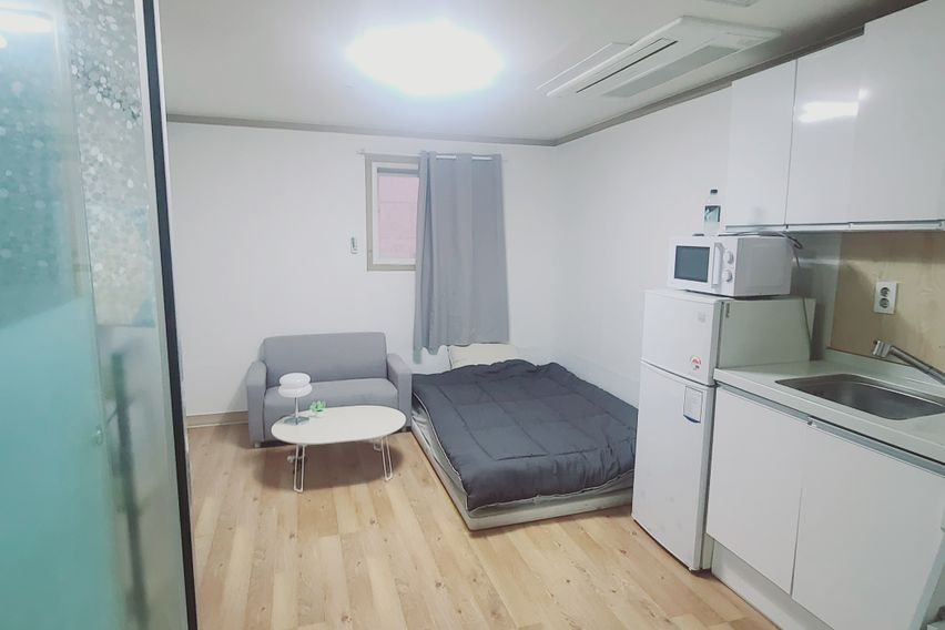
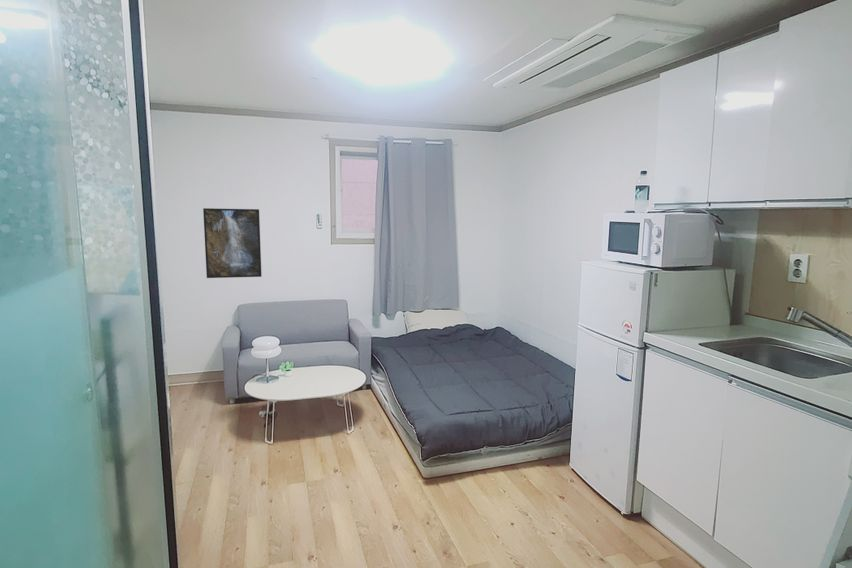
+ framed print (233, 243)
